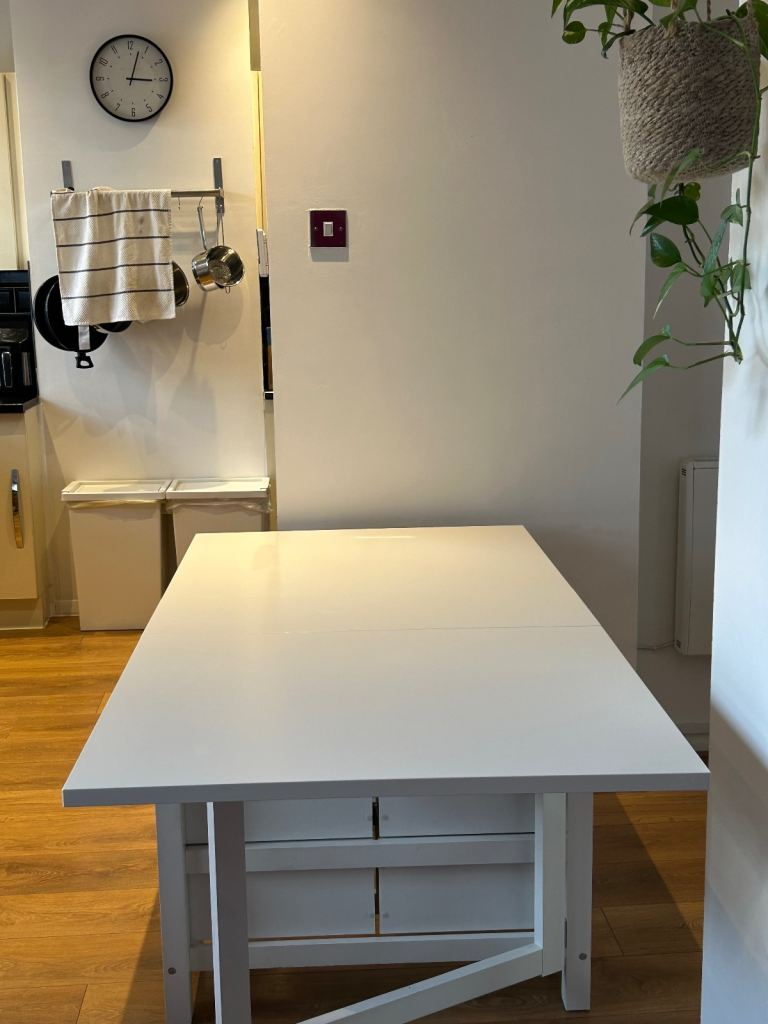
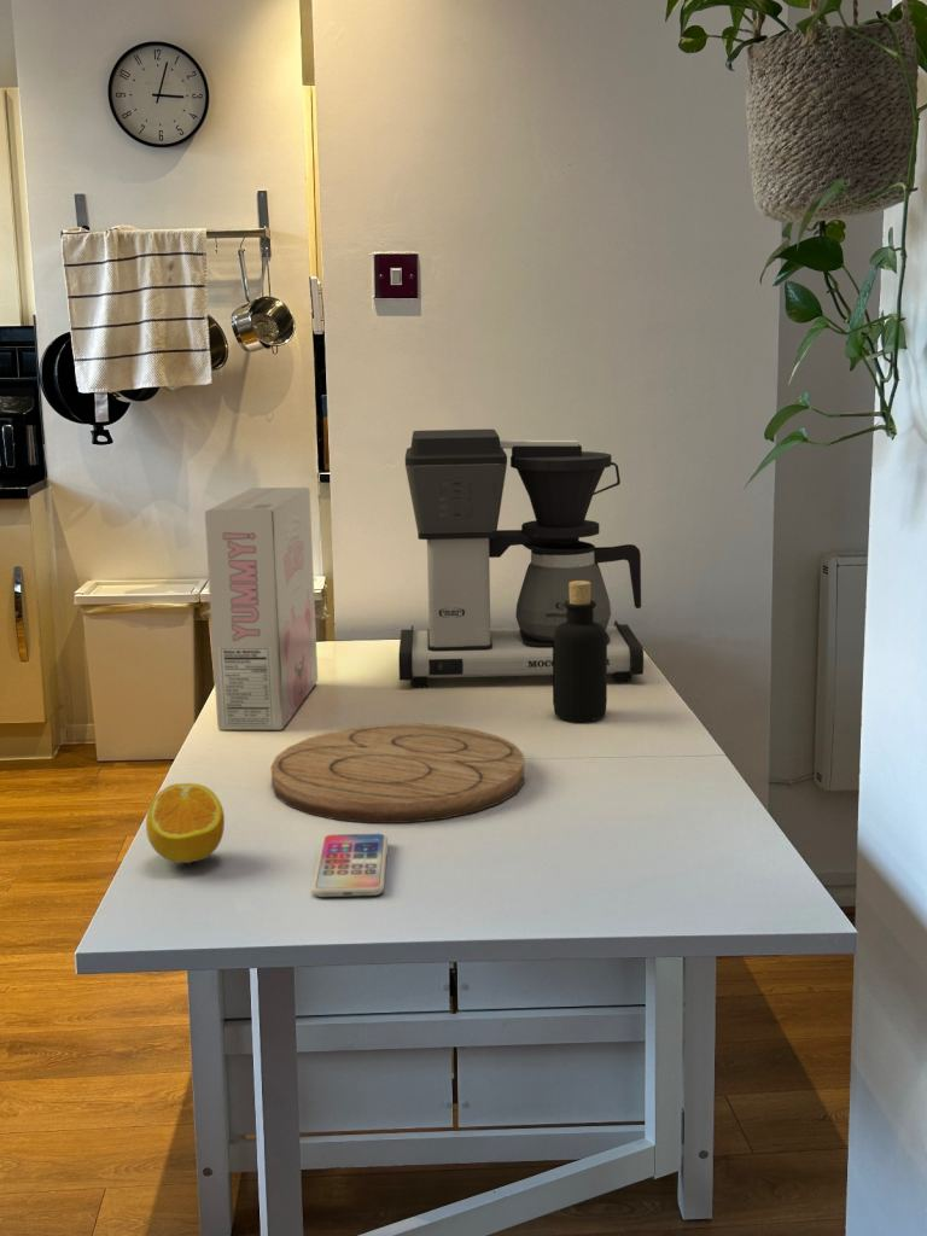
+ fruit (185, 824)
+ cutting board (398, 769)
+ cereal box (266, 602)
+ smartphone (351, 863)
+ coffee maker (525, 547)
+ bottle (579, 649)
